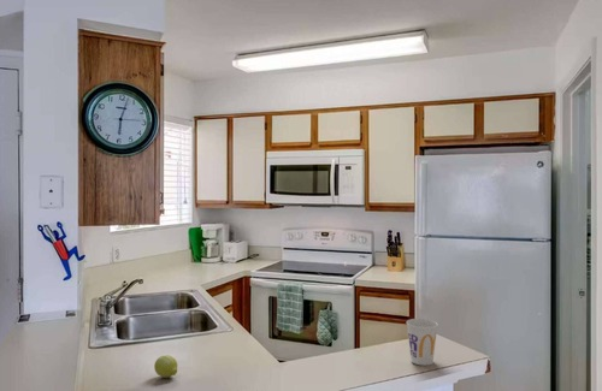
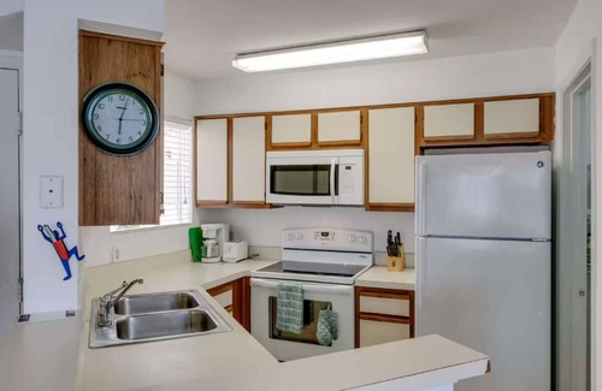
- fruit (166, 366)
- cup (421, 342)
